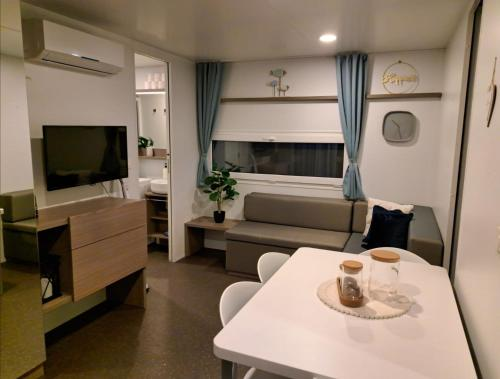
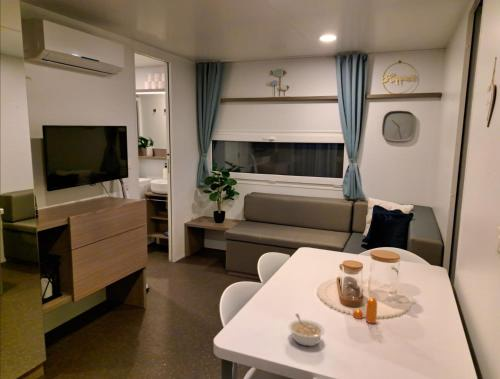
+ legume (304, 332)
+ pepper shaker (366, 307)
